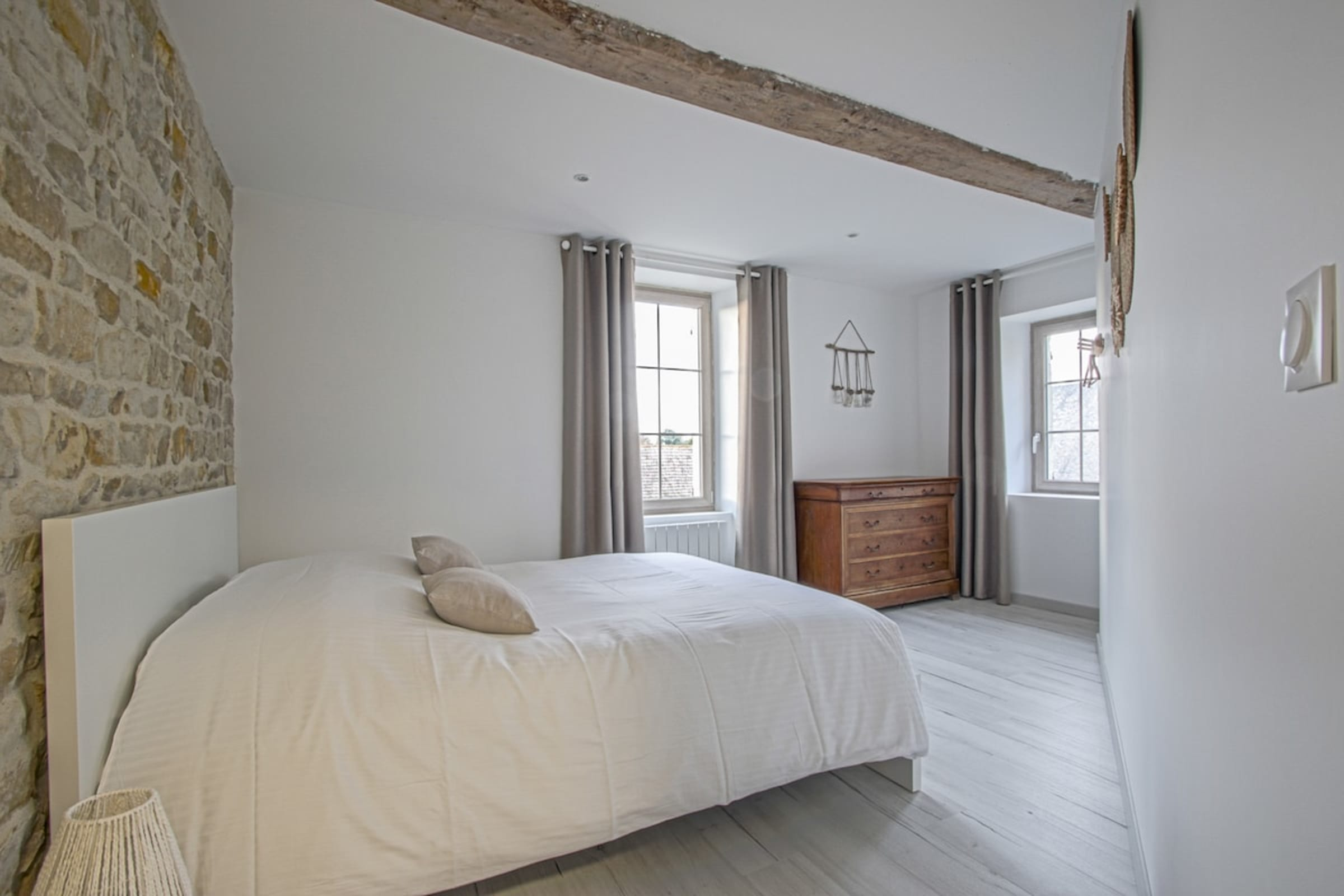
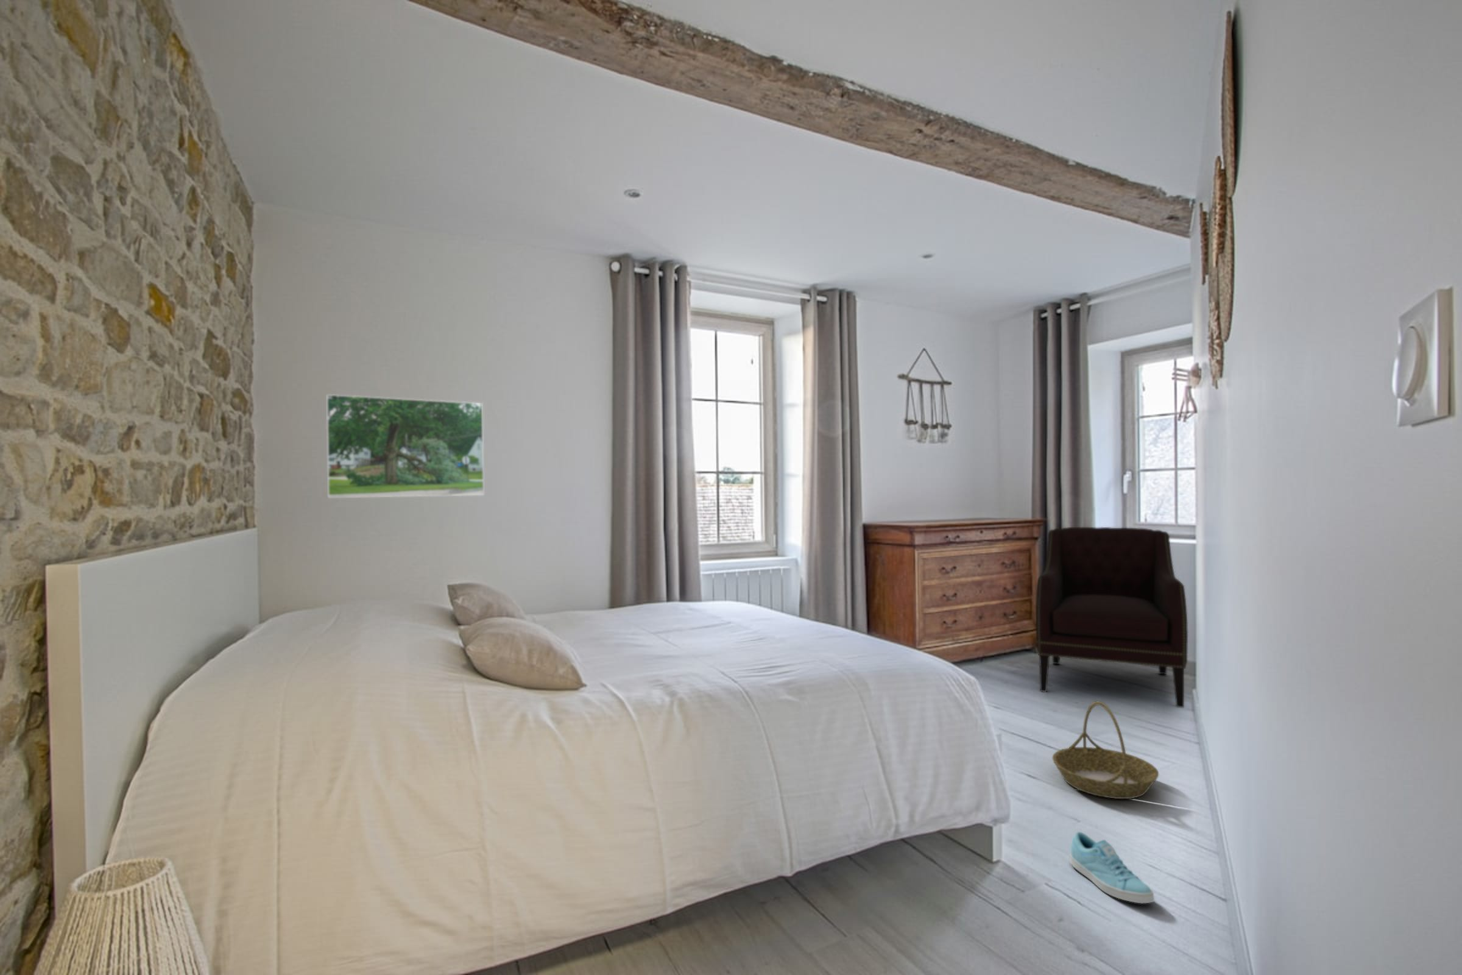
+ basket (1101, 748)
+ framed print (409, 448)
+ sneaker (1107, 864)
+ armchair (1107, 606)
